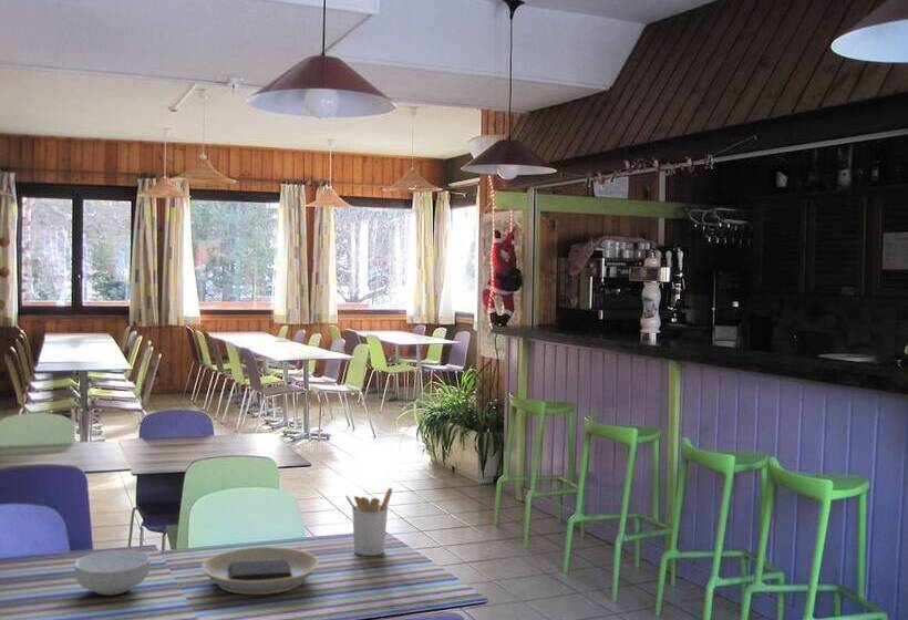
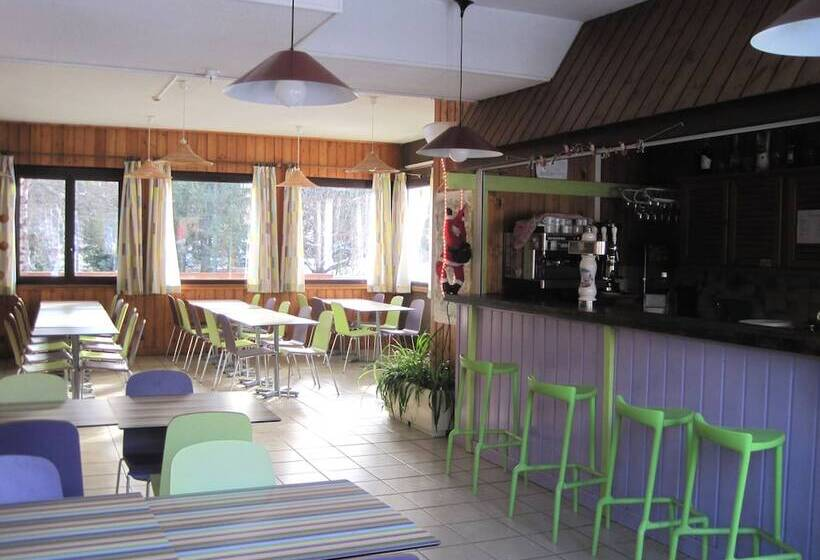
- plate (260, 571)
- utensil holder (369, 520)
- cereal bowl (112, 575)
